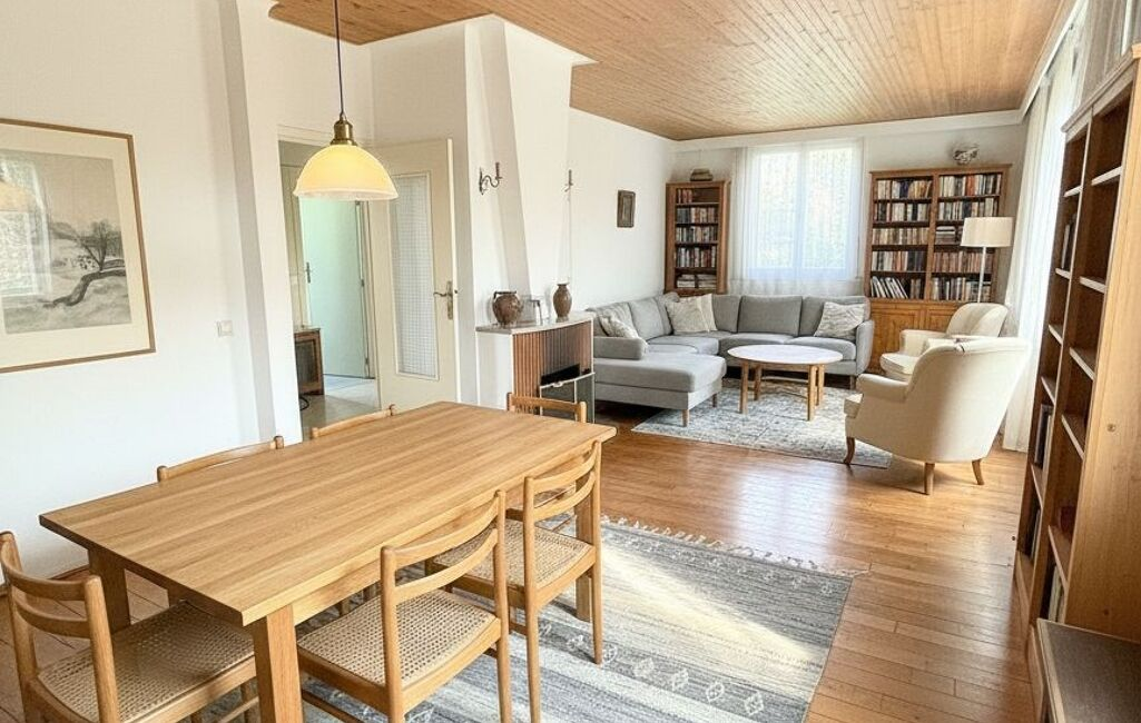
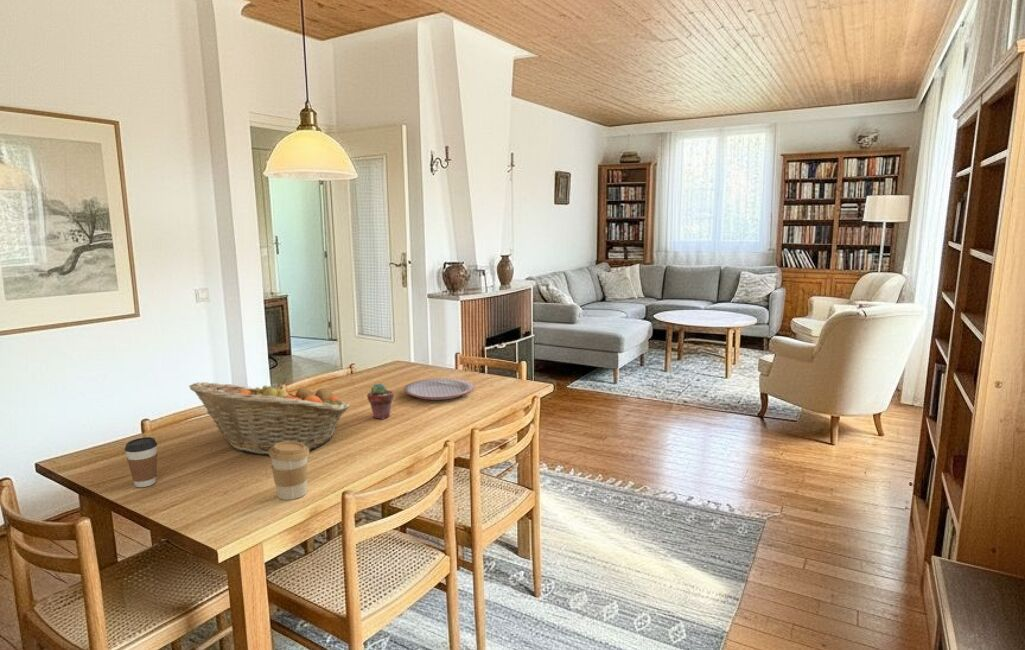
+ fruit basket (272, 408)
+ coffee cup (142, 462)
+ plate (439, 389)
+ potted succulent (380, 399)
+ coffee cup (290, 469)
